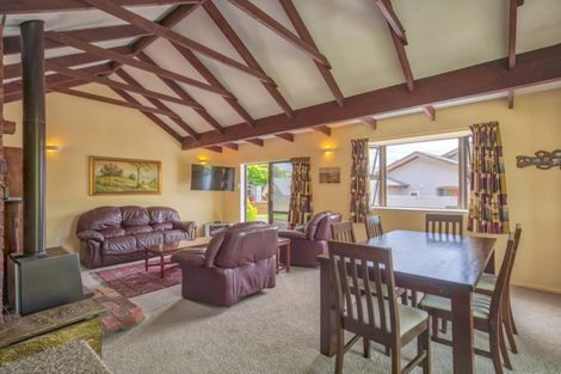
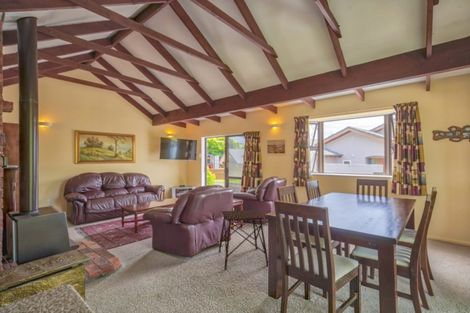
+ side table (242, 236)
